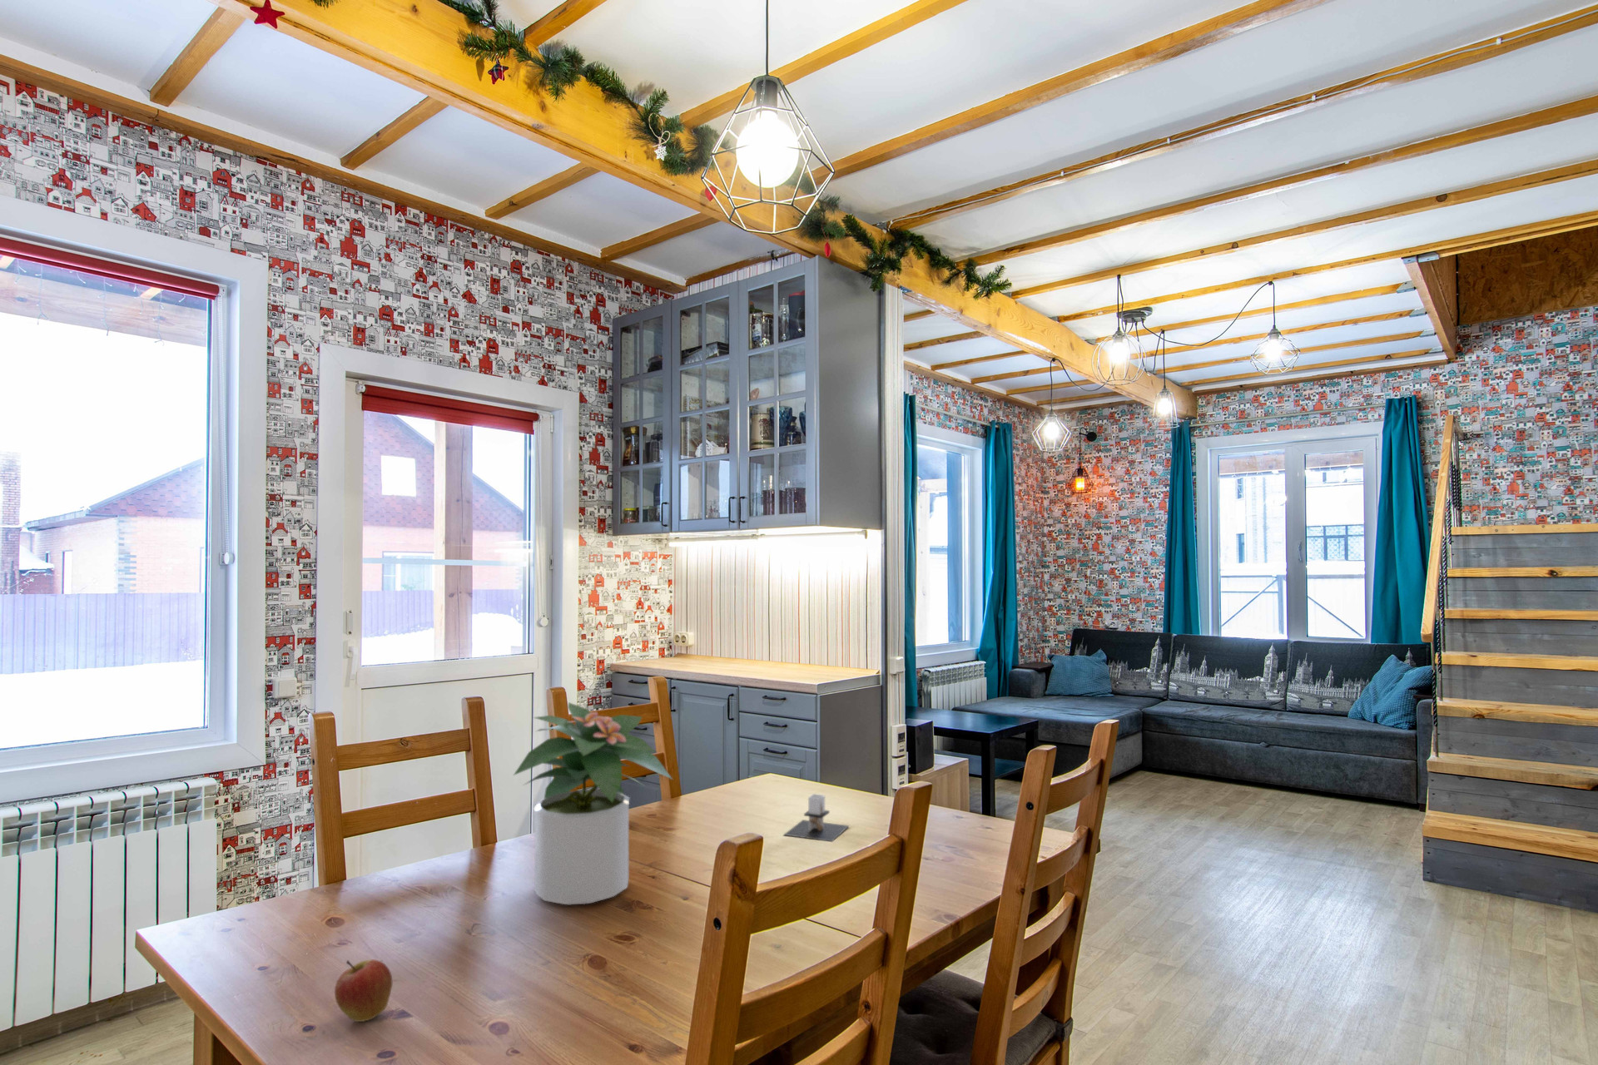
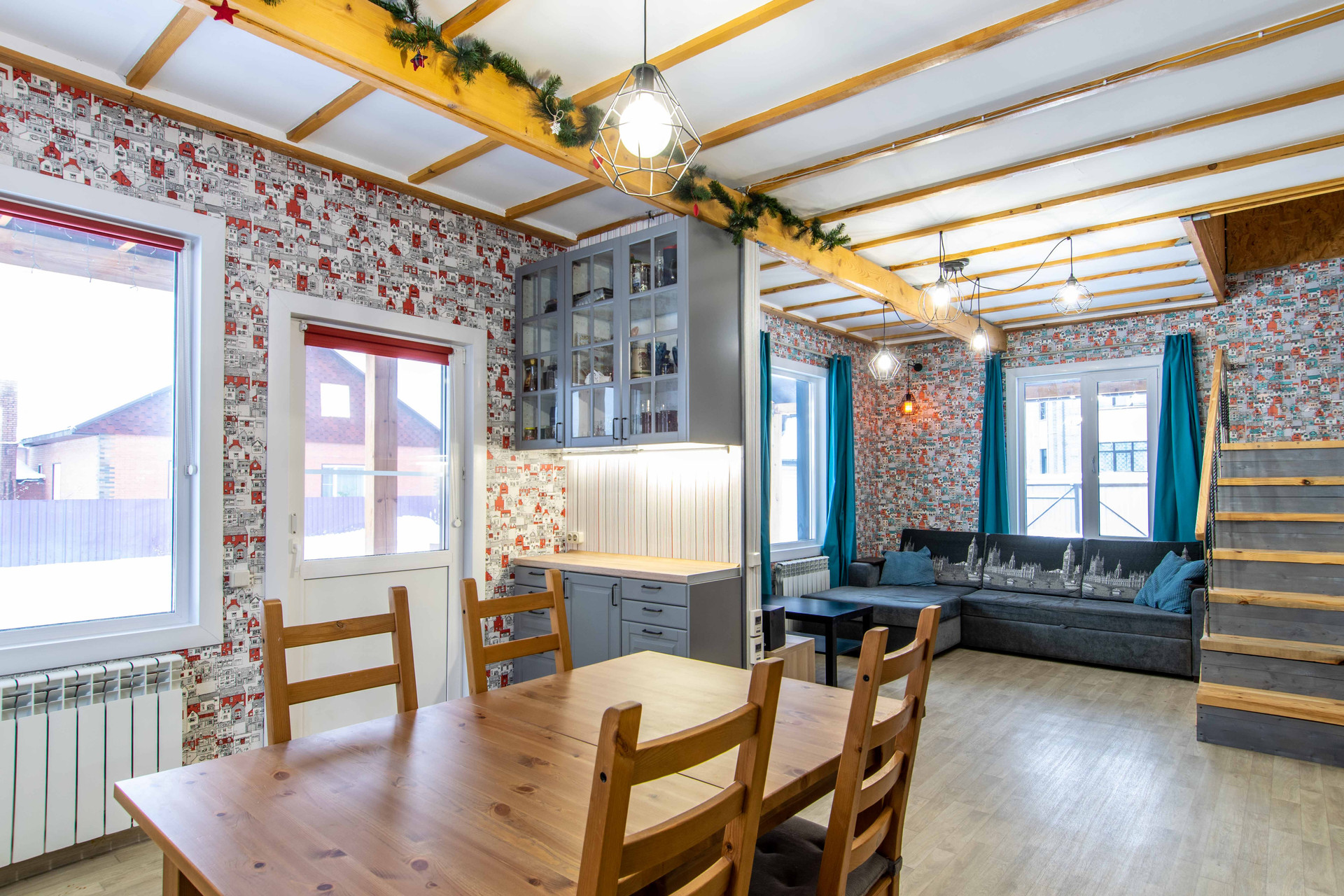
- fruit (363, 987)
- architectural model (817, 813)
- potted plant (590, 800)
